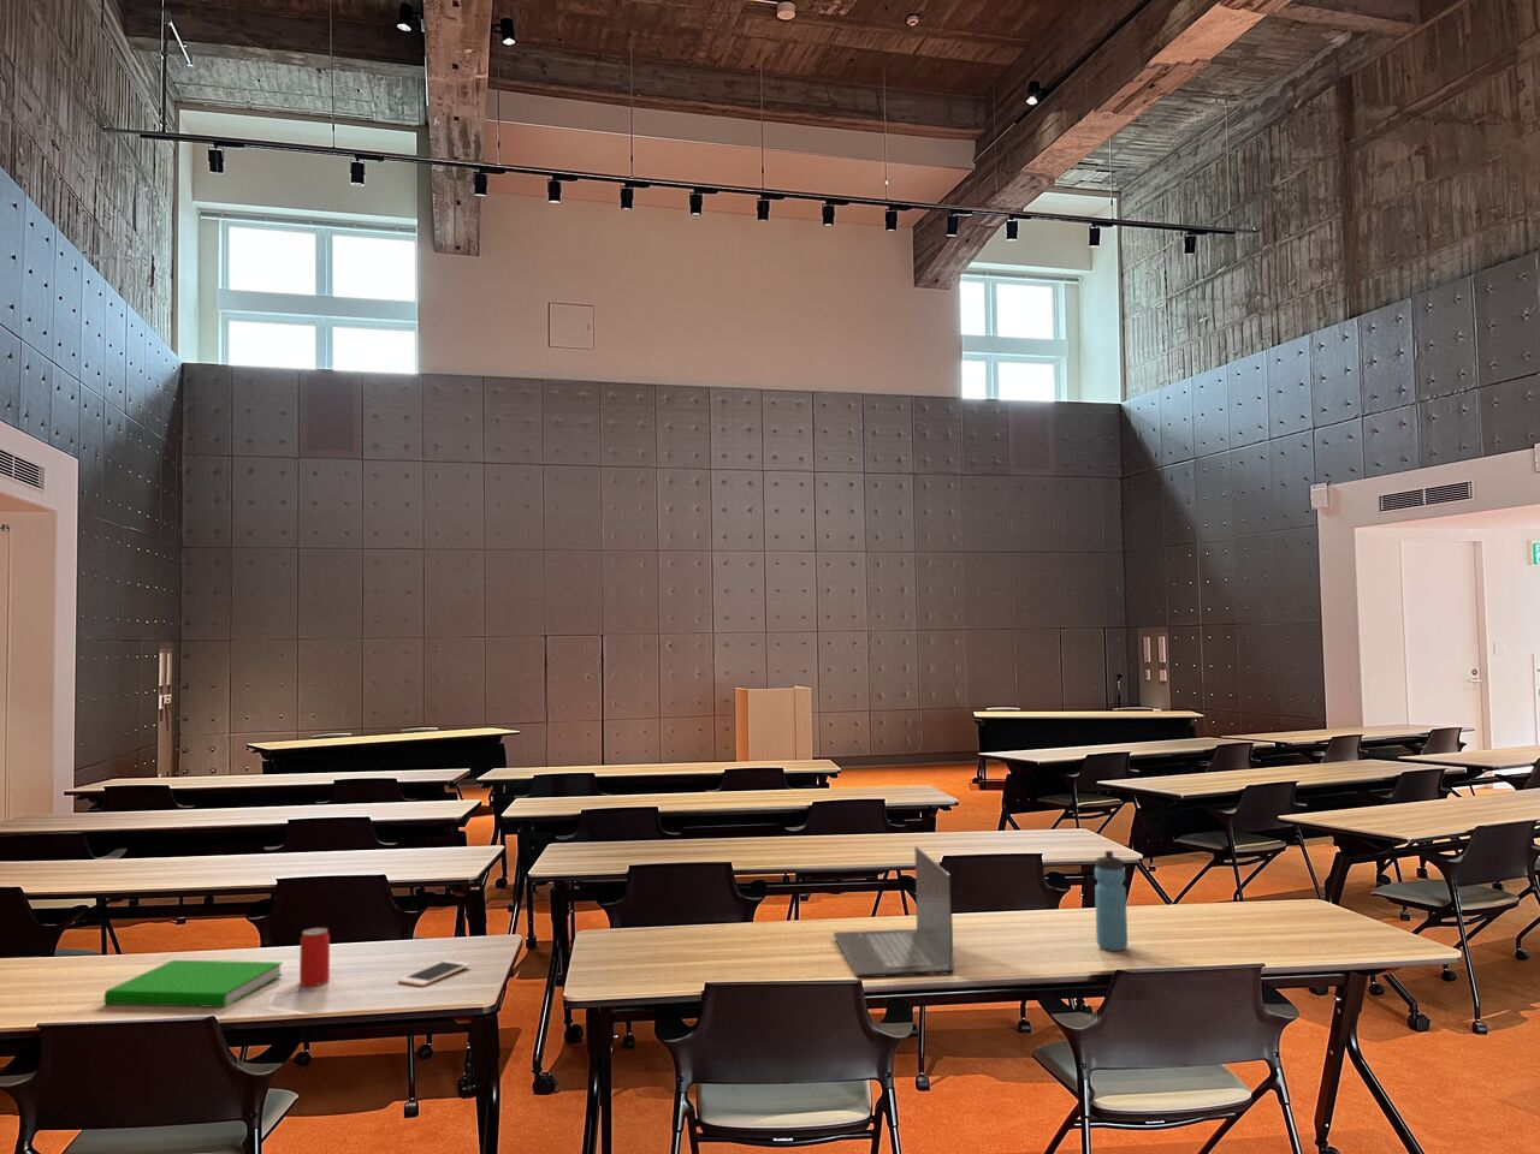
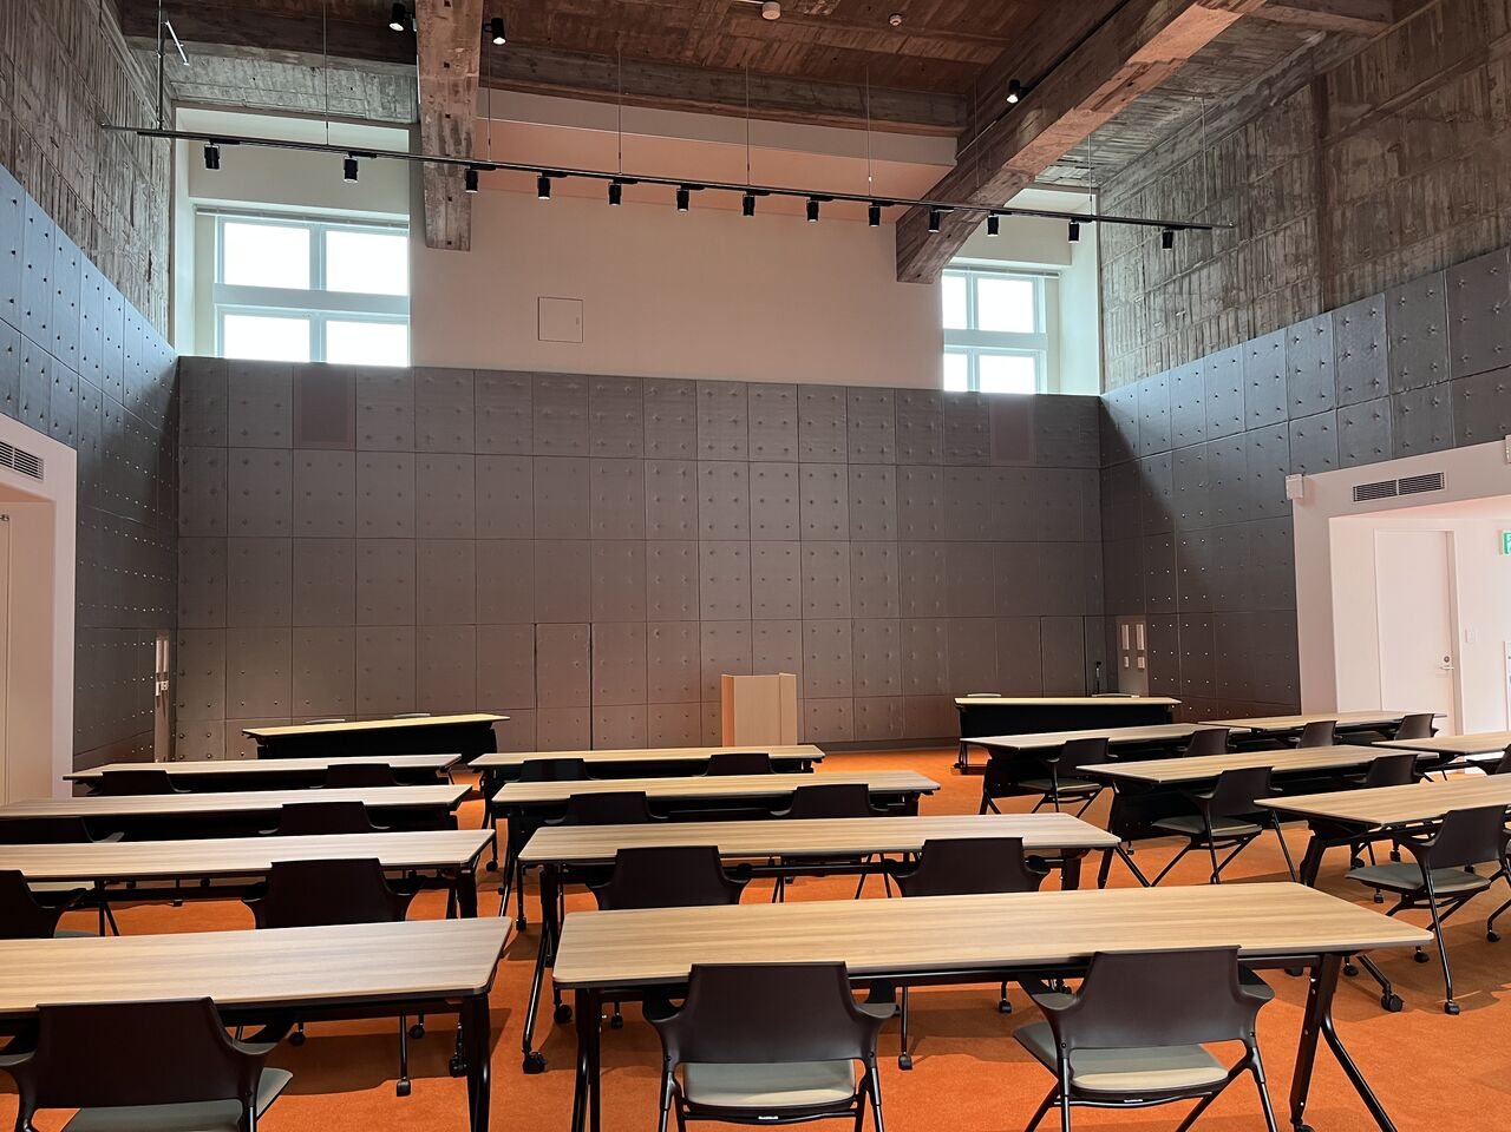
- book (196, 982)
- laptop (891, 930)
- water bottle (1111, 898)
- cell phone (434, 972)
- beverage can (314, 956)
